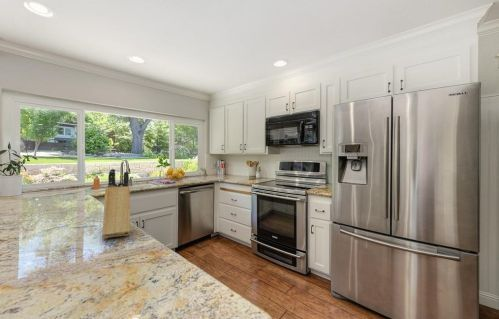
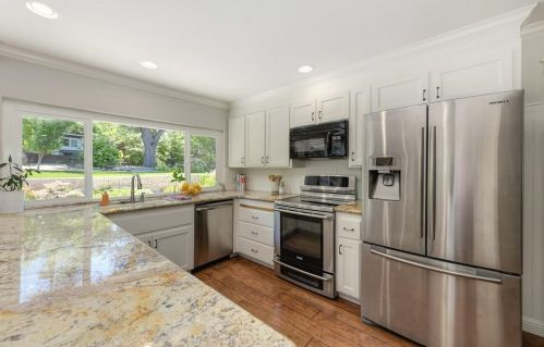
- knife block (117, 199)
